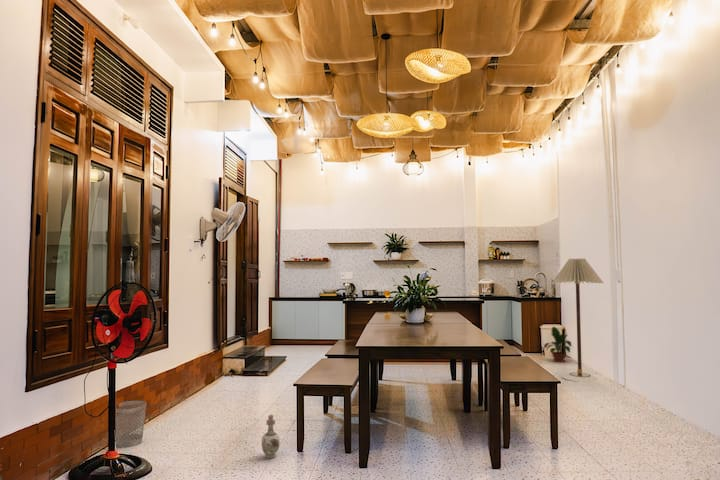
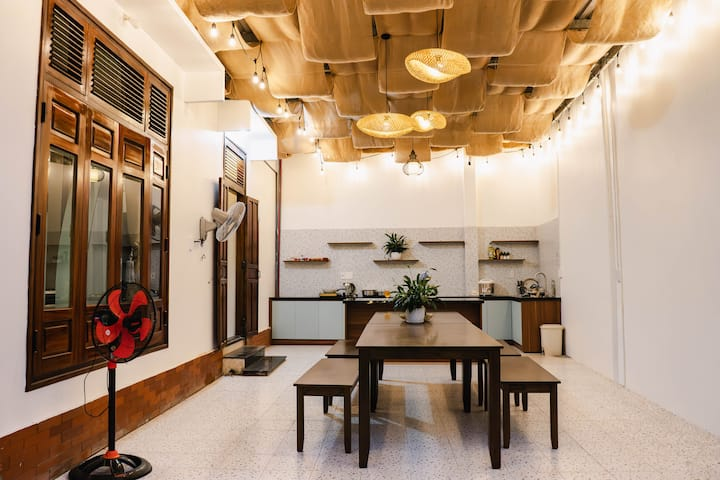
- potted plant (559, 344)
- vase (270, 435)
- floor lamp (578, 317)
- wastebasket (129, 424)
